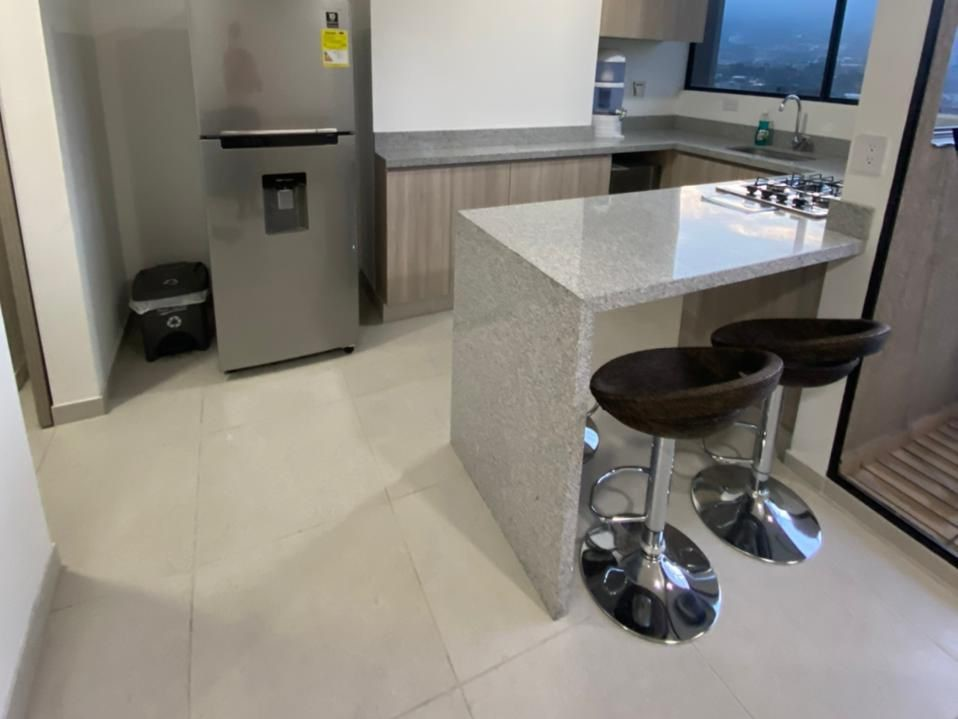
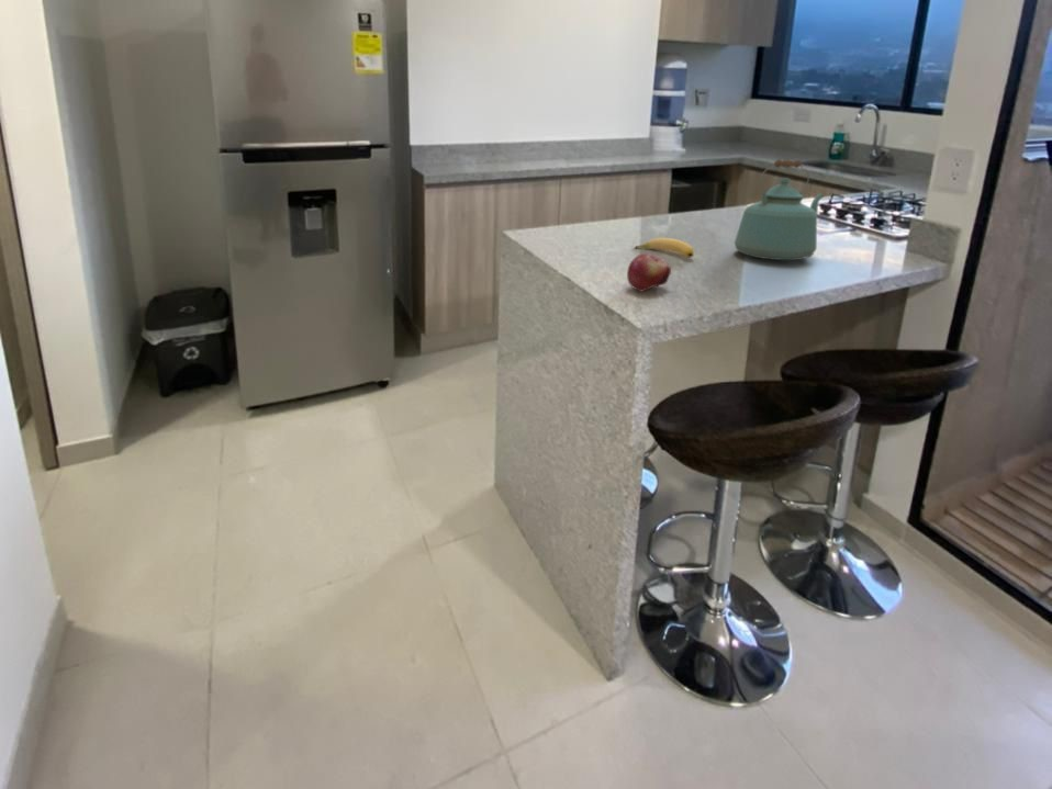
+ fruit (649, 271)
+ banana (668, 246)
+ kettle (786, 207)
